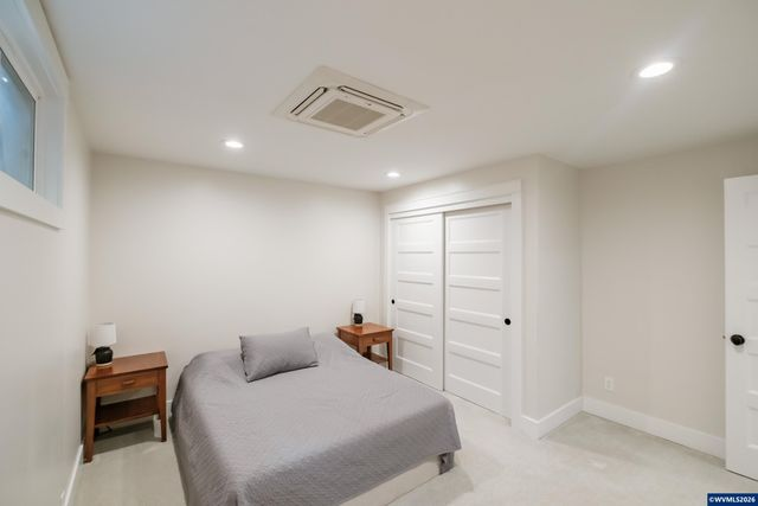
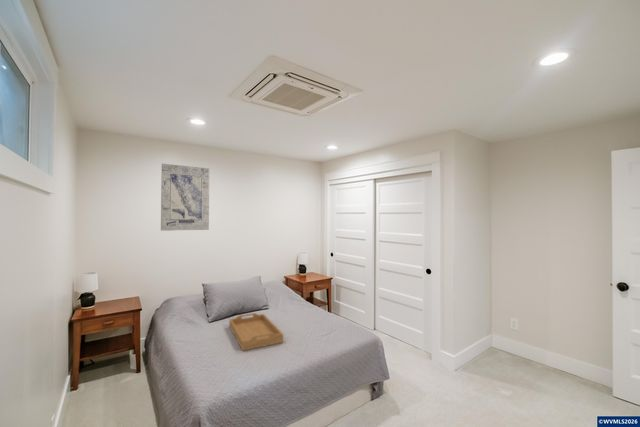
+ serving tray (254, 328)
+ wall art (186, 198)
